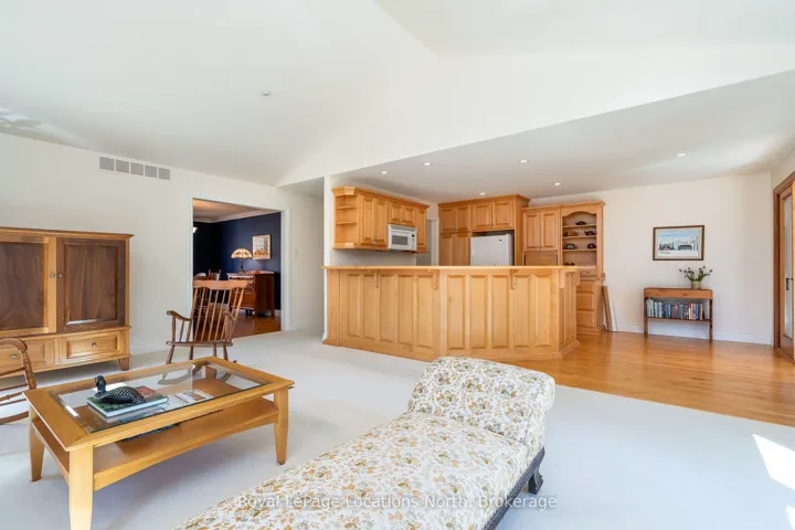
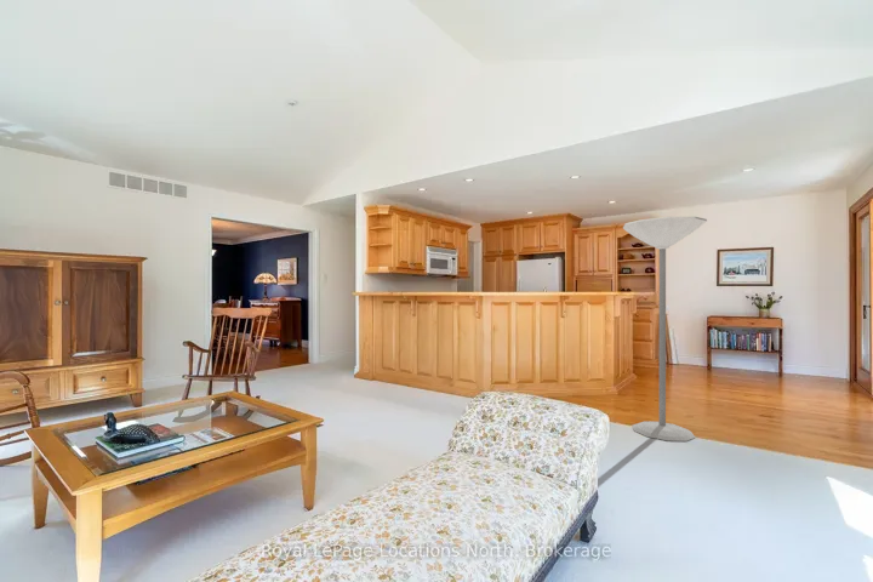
+ floor lamp (662, 326)
